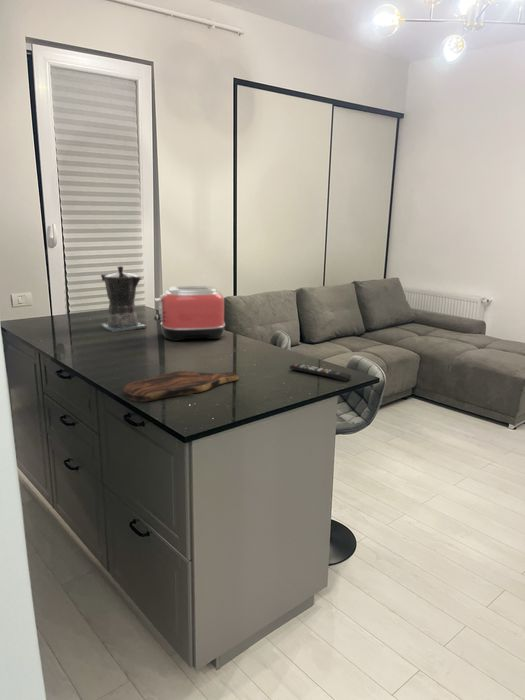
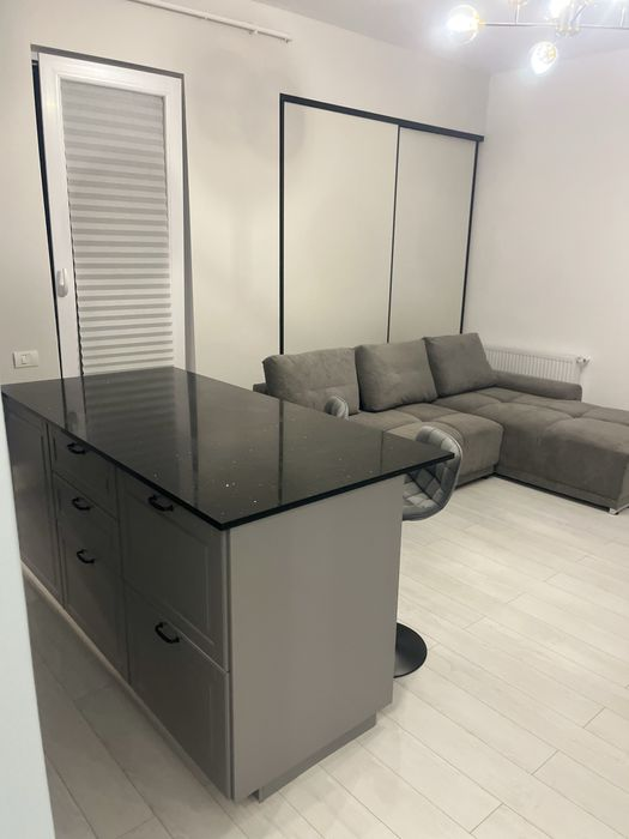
- toaster (190, 312)
- remote control (319, 371)
- cutting board (182, 382)
- coffee maker (121, 296)
